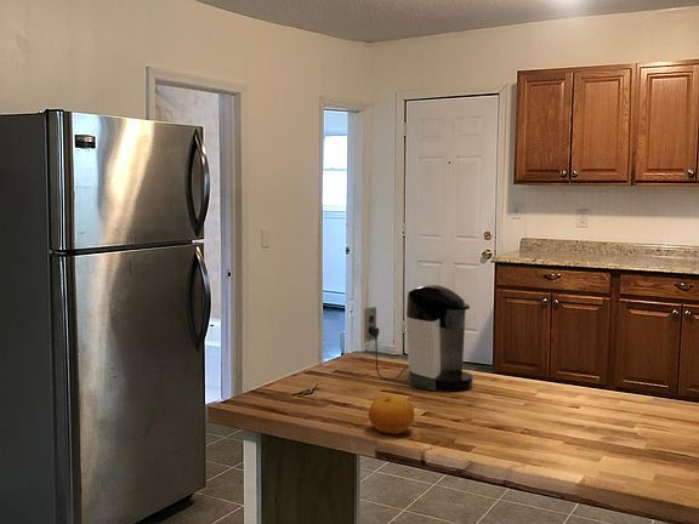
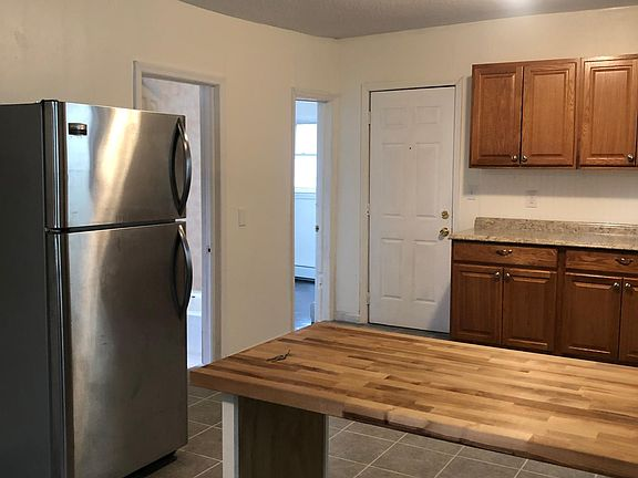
- coffee maker (426, 337)
- fruit (391, 414)
